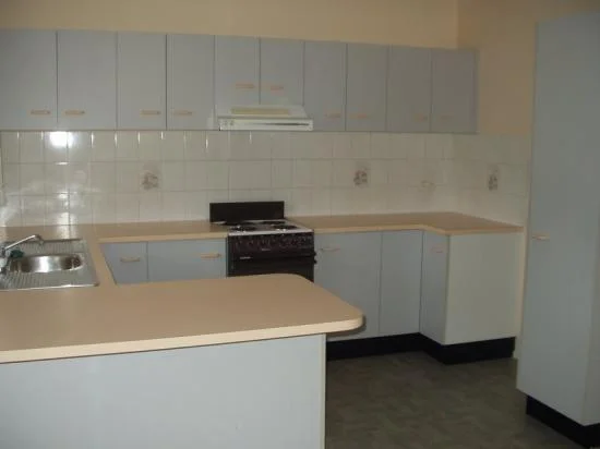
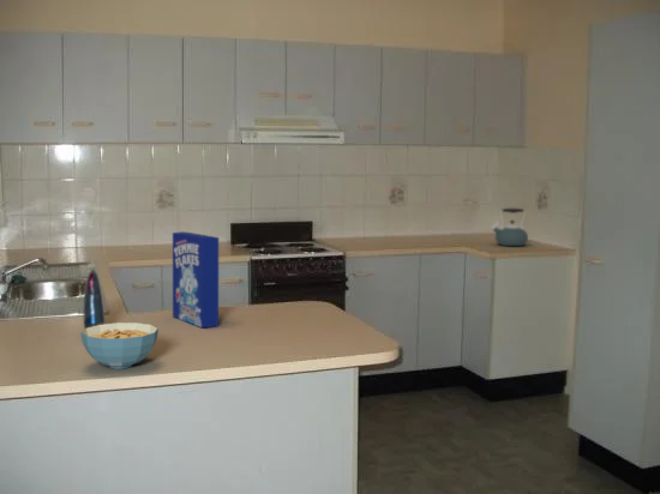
+ cereal box (194, 277)
+ cosmetic container (95, 301)
+ cereal bowl (120, 348)
+ kettle (509, 227)
